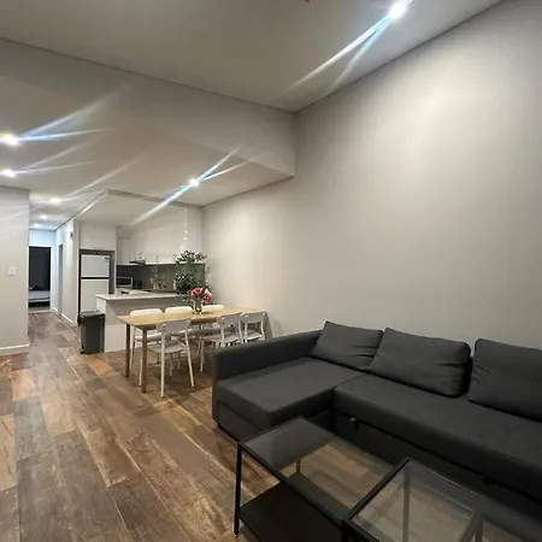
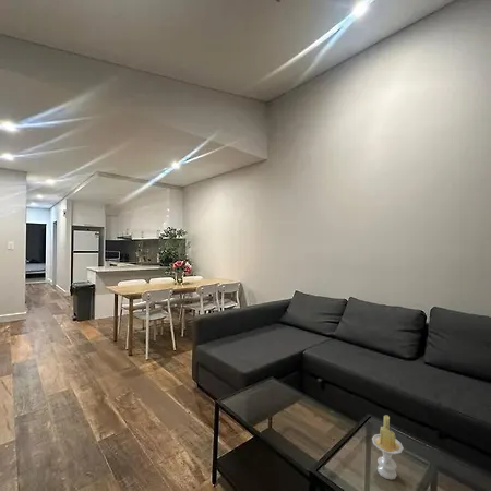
+ candle (386, 445)
